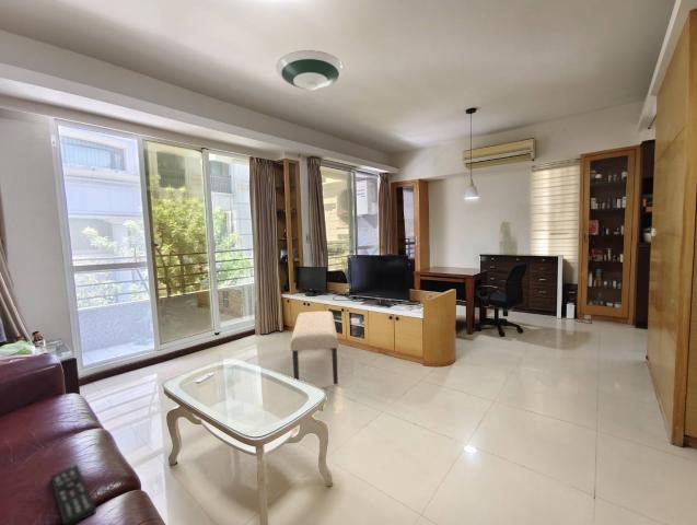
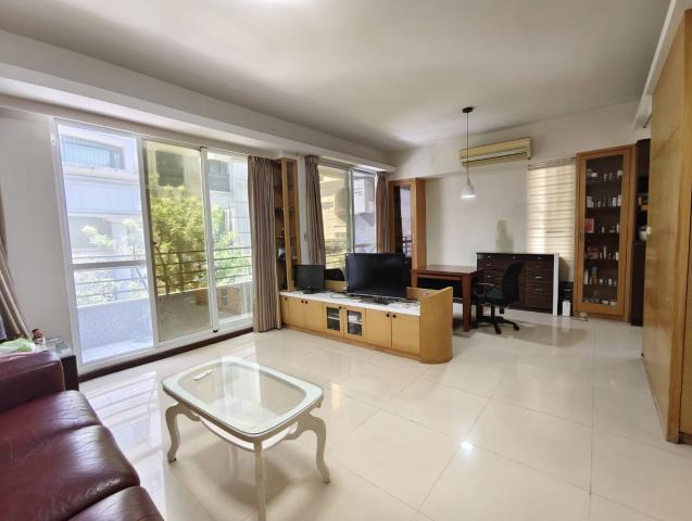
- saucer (310, 78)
- bench (315, 342)
- remote control (71, 491)
